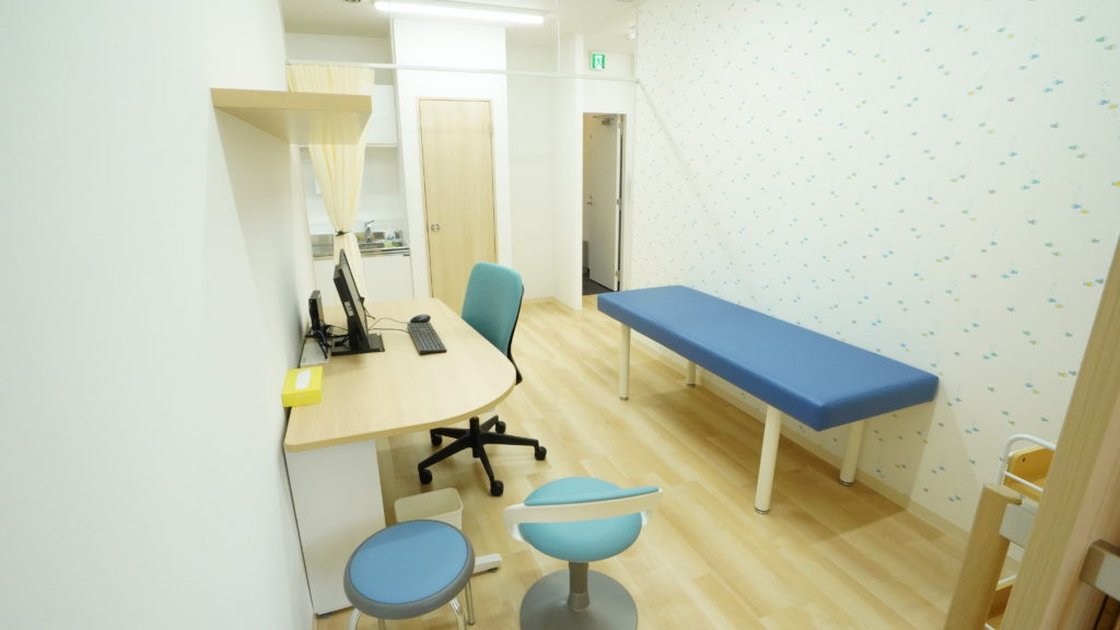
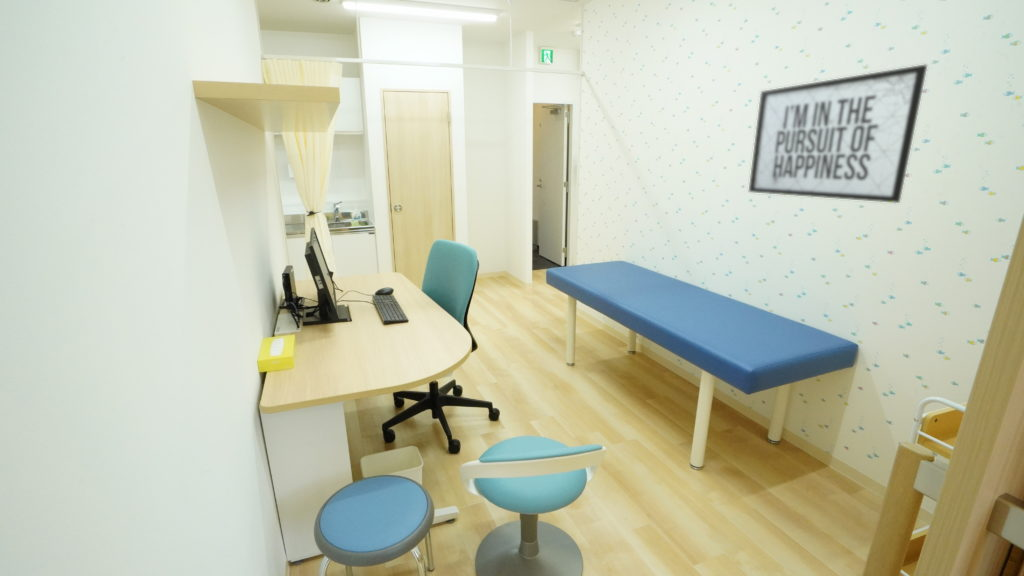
+ mirror (821, 140)
